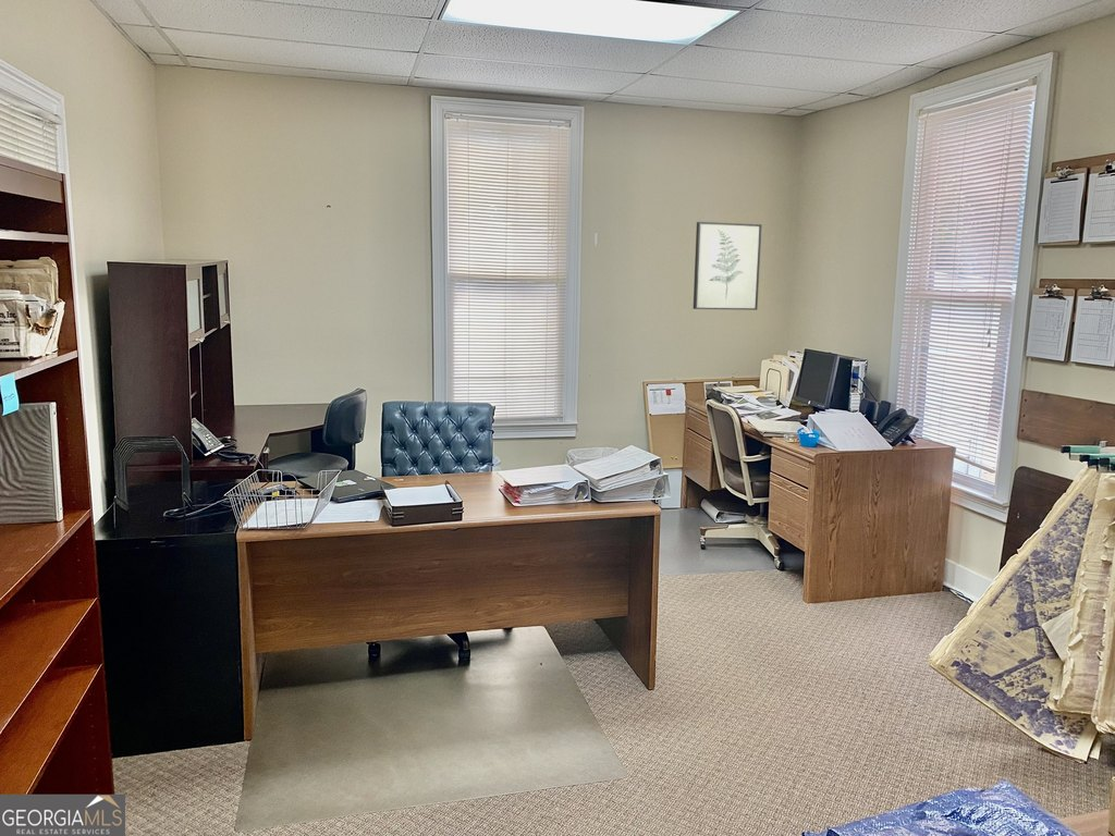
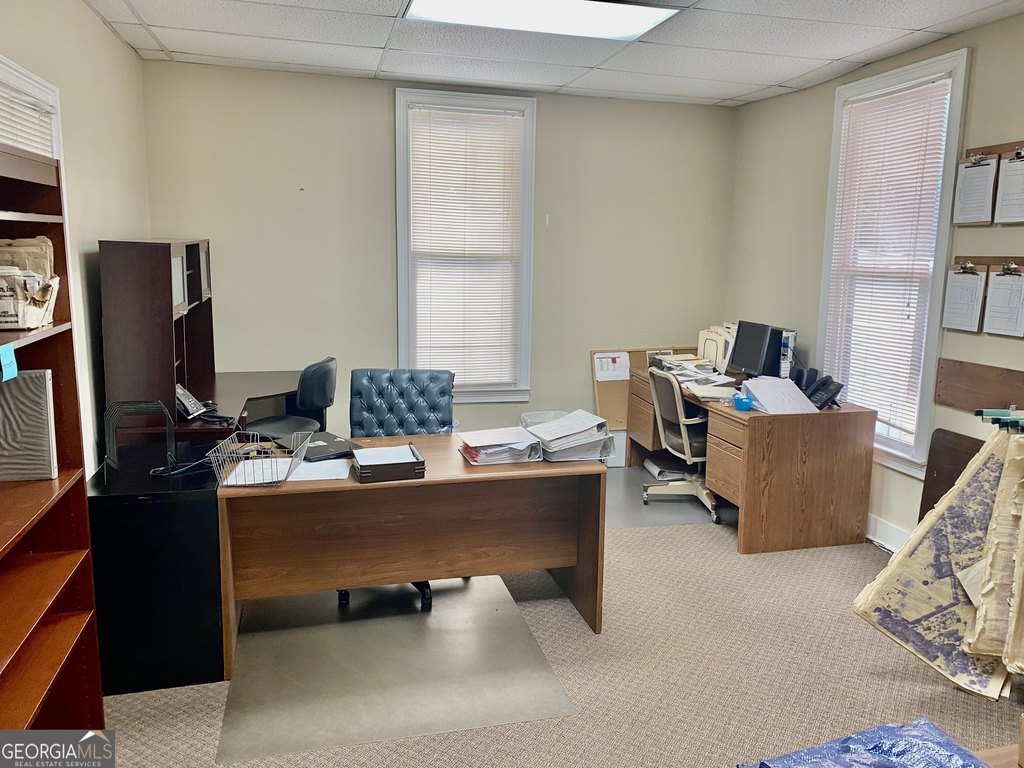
- wall art (727, 267)
